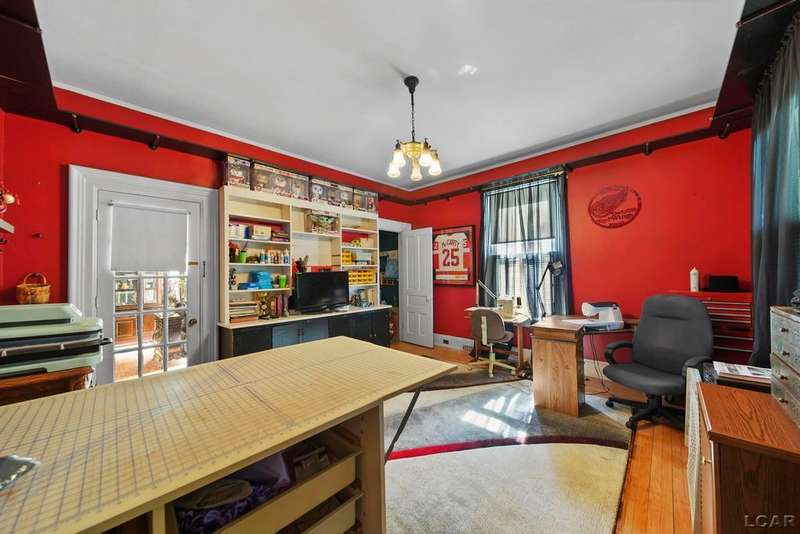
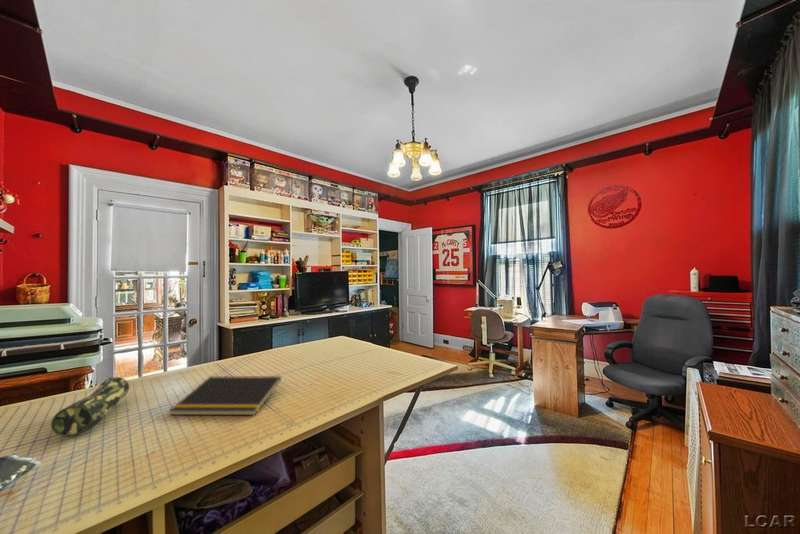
+ notepad (230, 393)
+ pencil case (96, 403)
